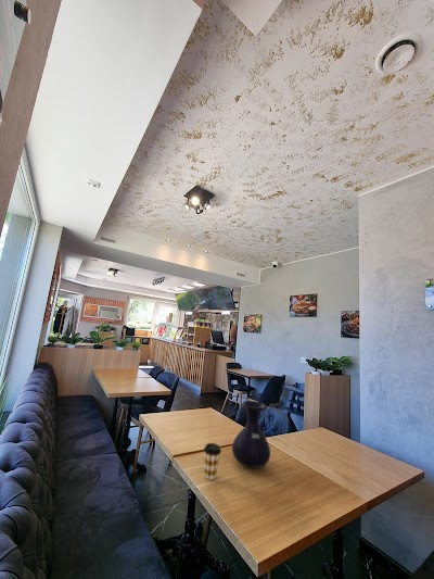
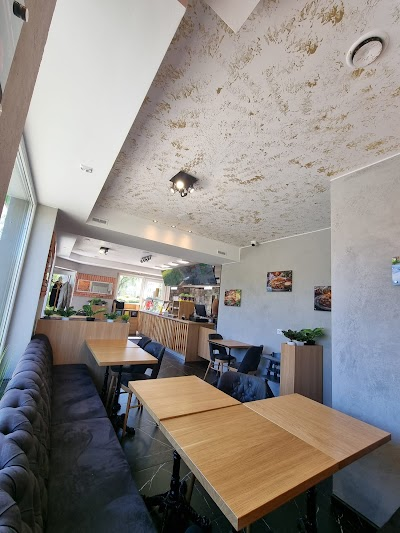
- vase (252, 432)
- coffee cup (210, 461)
